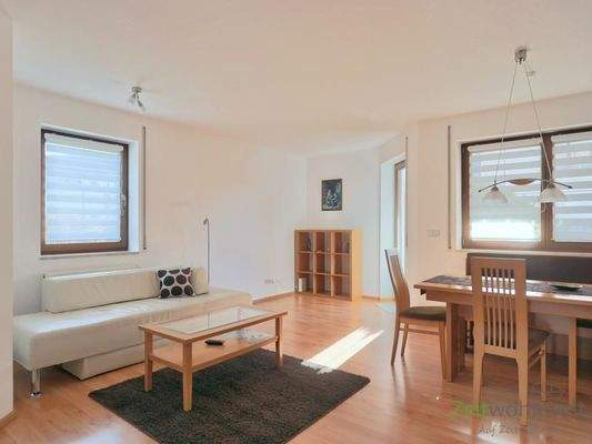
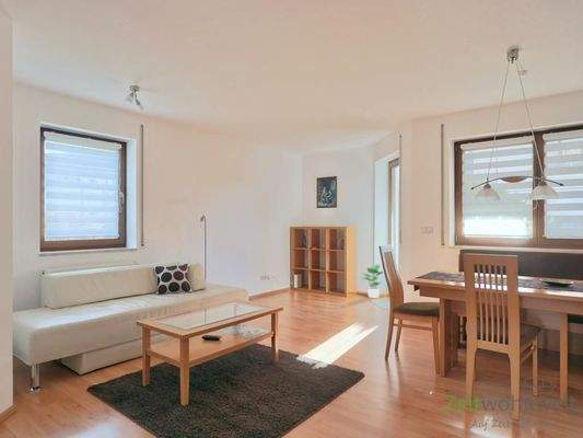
+ potted plant (372, 280)
